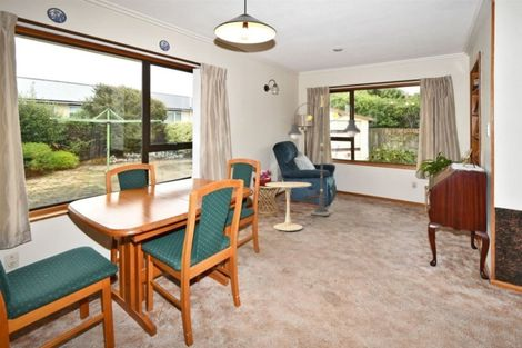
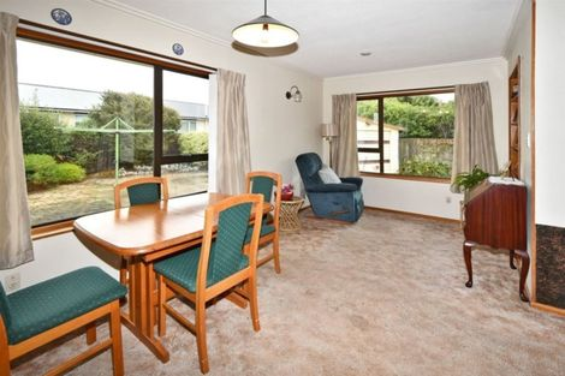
- floor lamp (321, 155)
- side table (288, 205)
